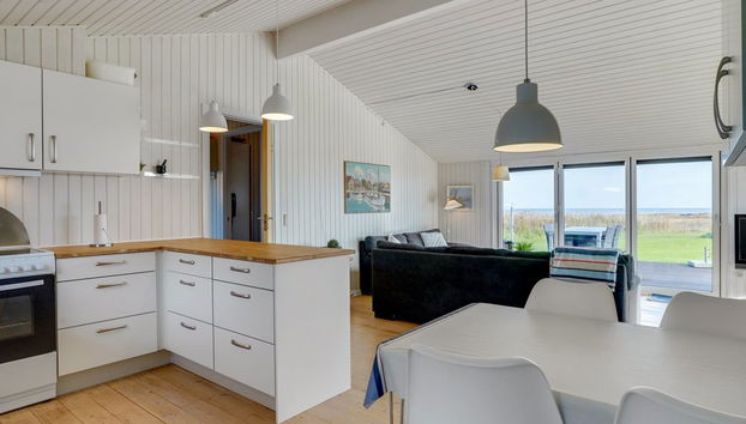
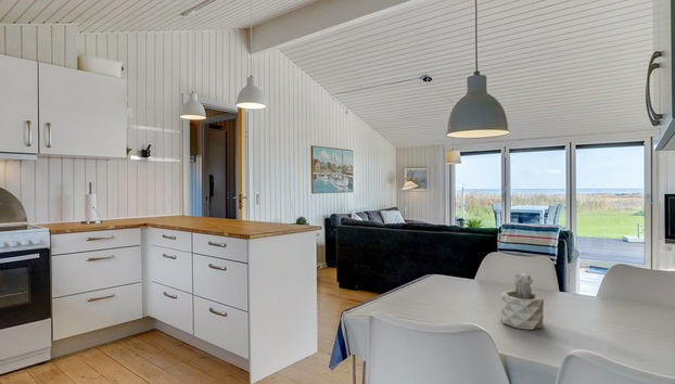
+ succulent plant (521, 297)
